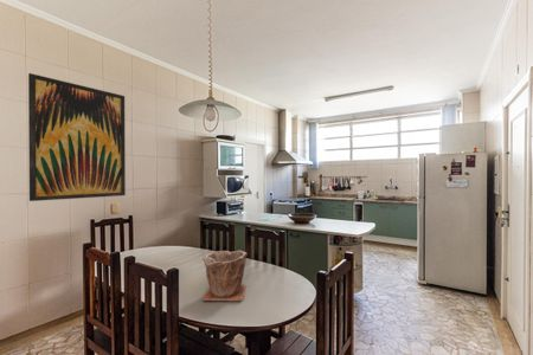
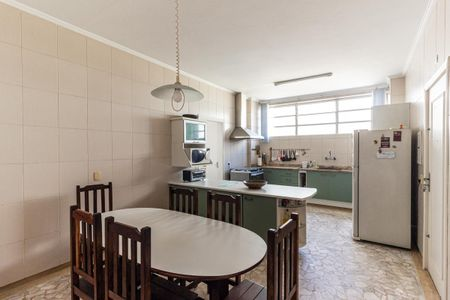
- plant pot (225, 272)
- wall art (82, 142)
